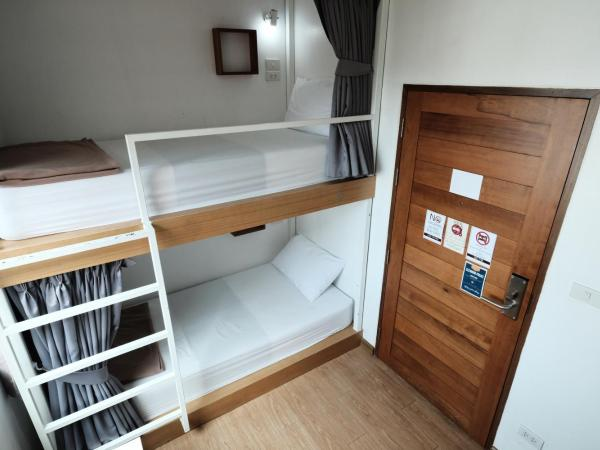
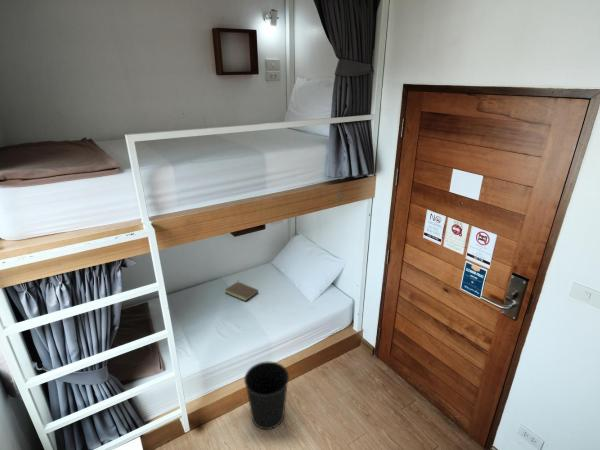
+ wastebasket (267, 396)
+ book (243, 289)
